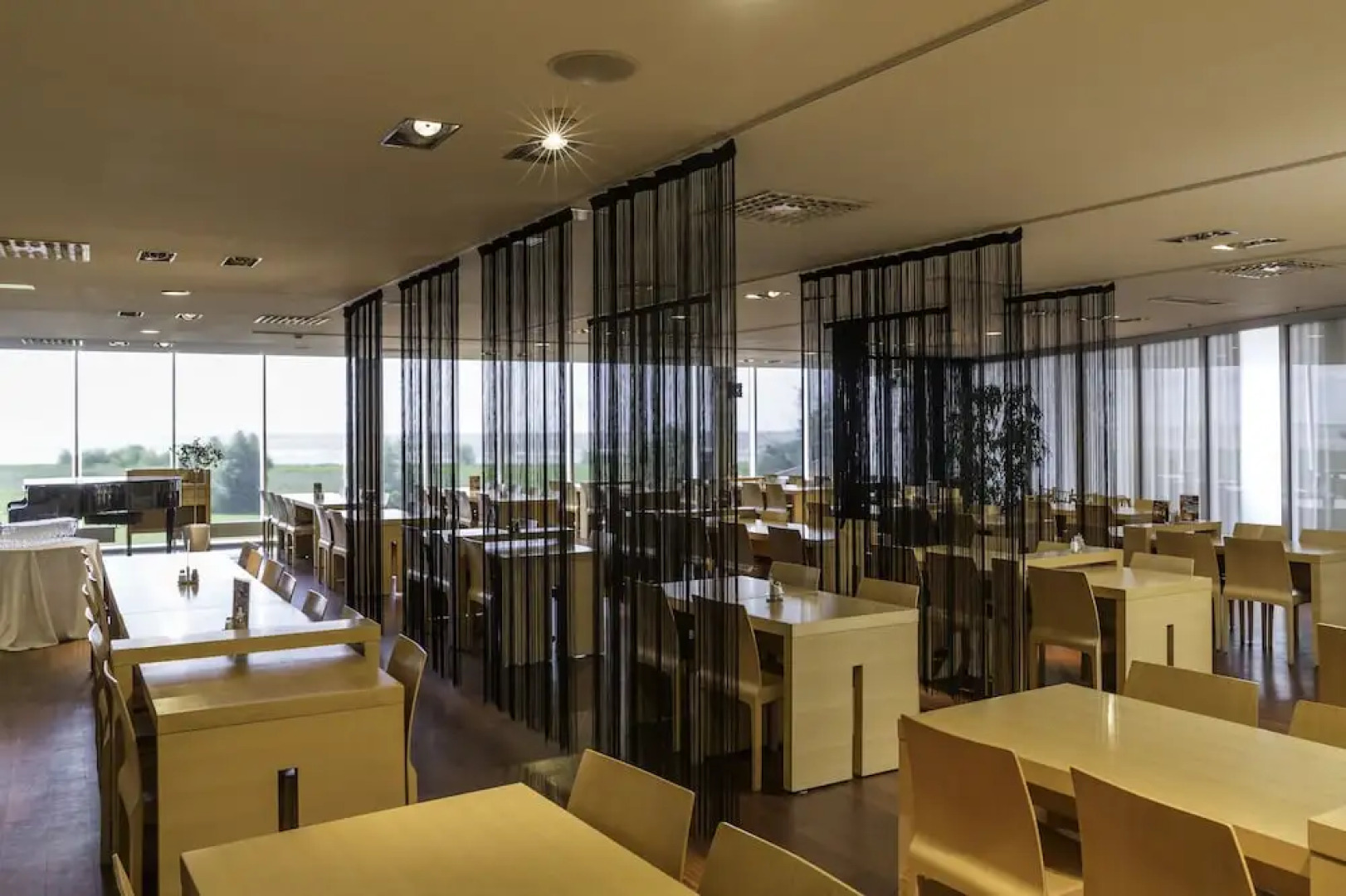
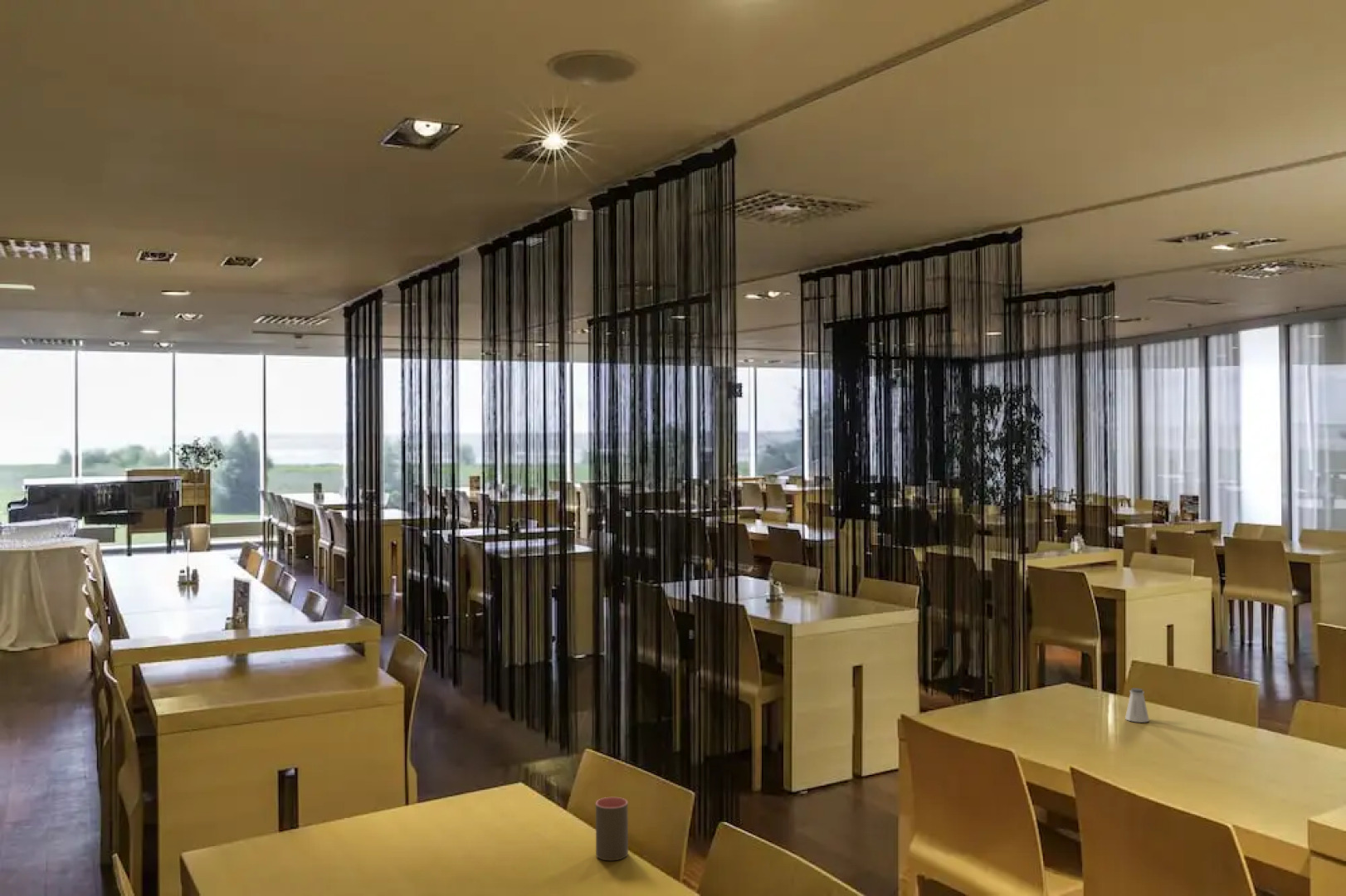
+ cup (612, 828)
+ saltshaker (1137, 704)
